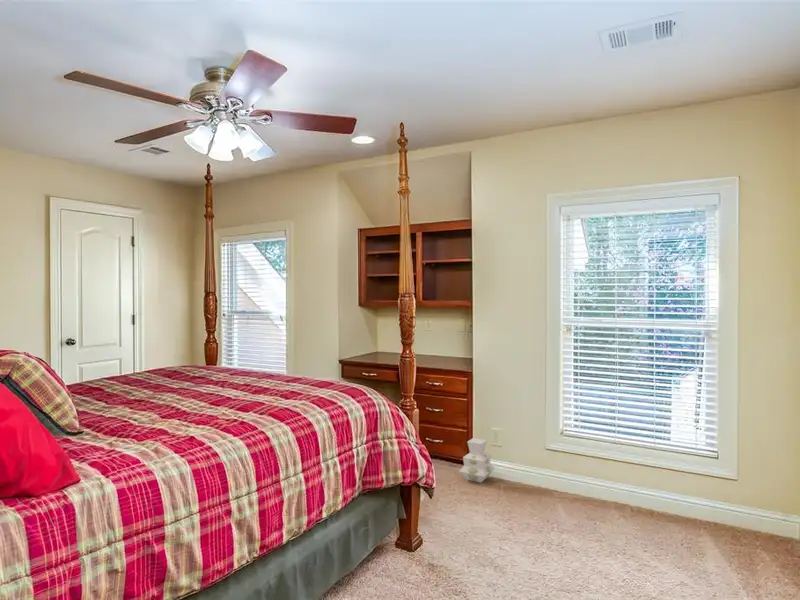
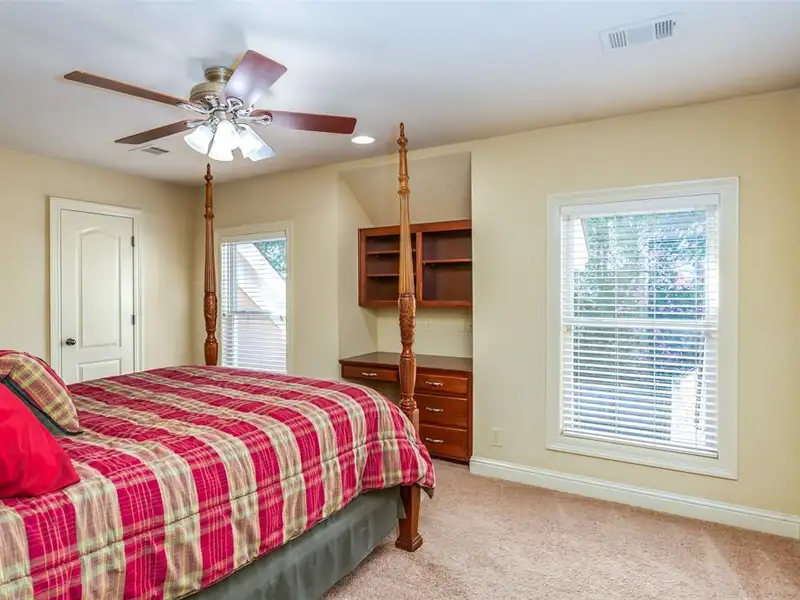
- vase (477, 460)
